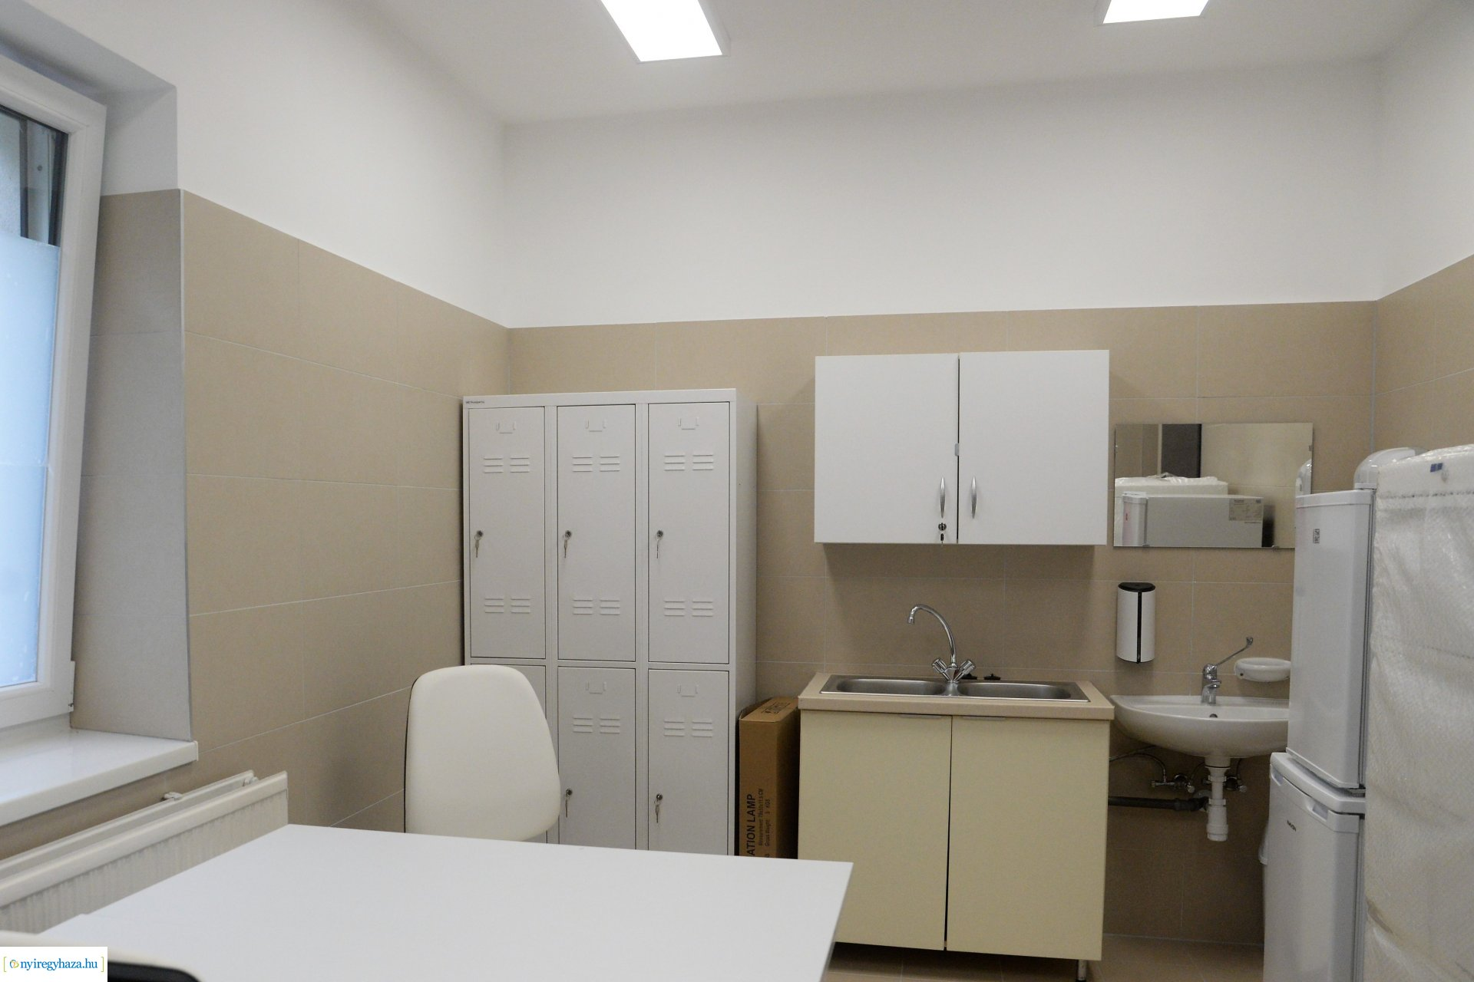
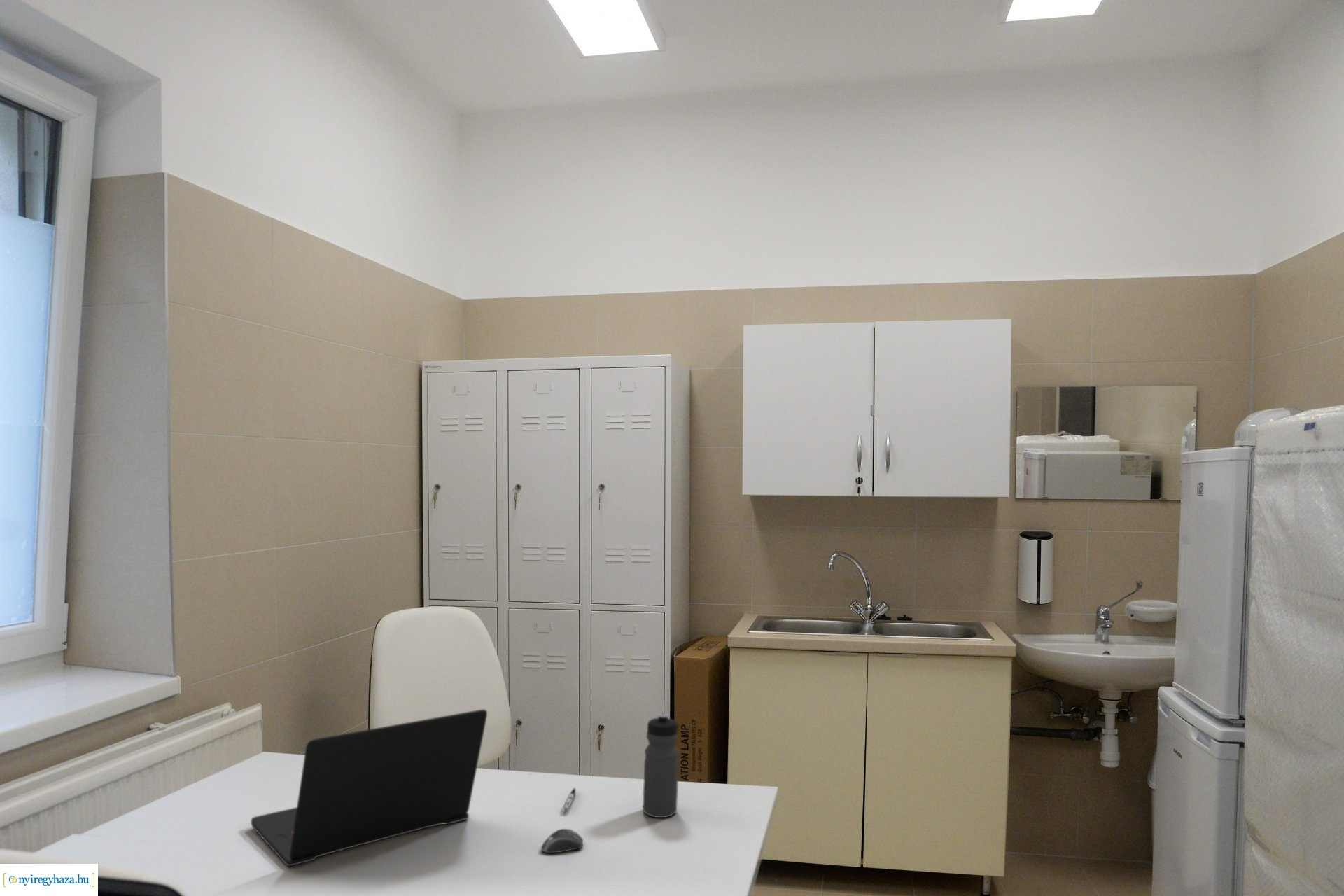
+ computer mouse (562, 839)
+ pen (570, 798)
+ laptop (370, 766)
+ water bottle (661, 762)
